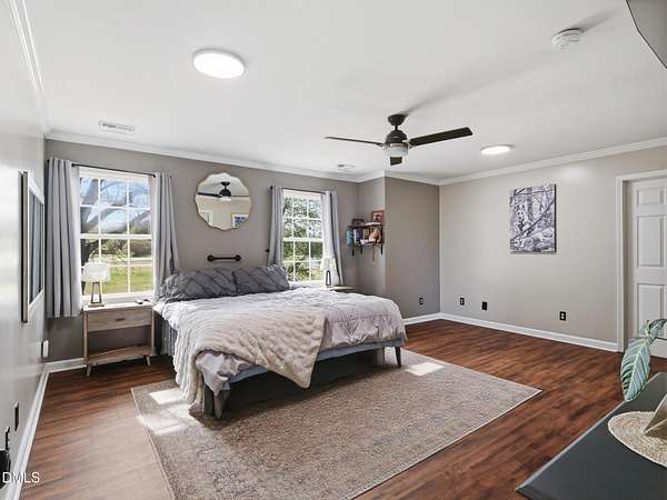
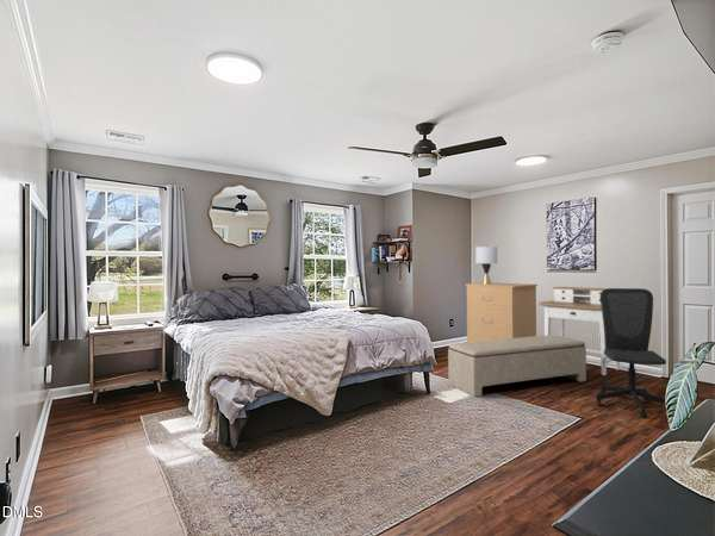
+ desk (579, 319)
+ lamp (486, 264)
+ bench (517, 362)
+ office chair (633, 348)
+ filing cabinet (500, 318)
